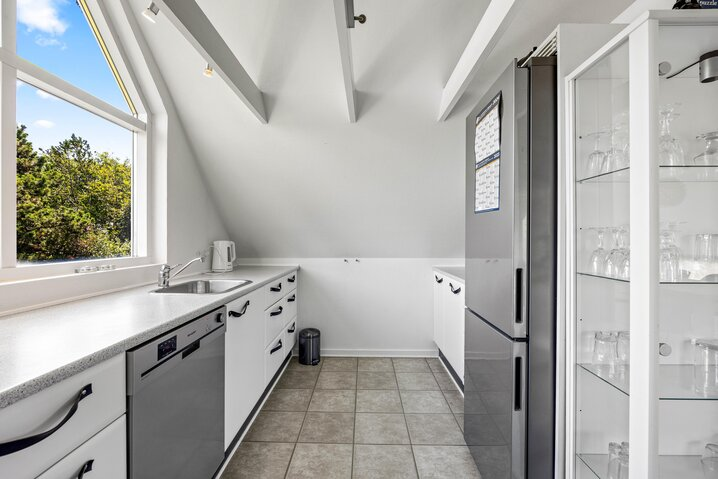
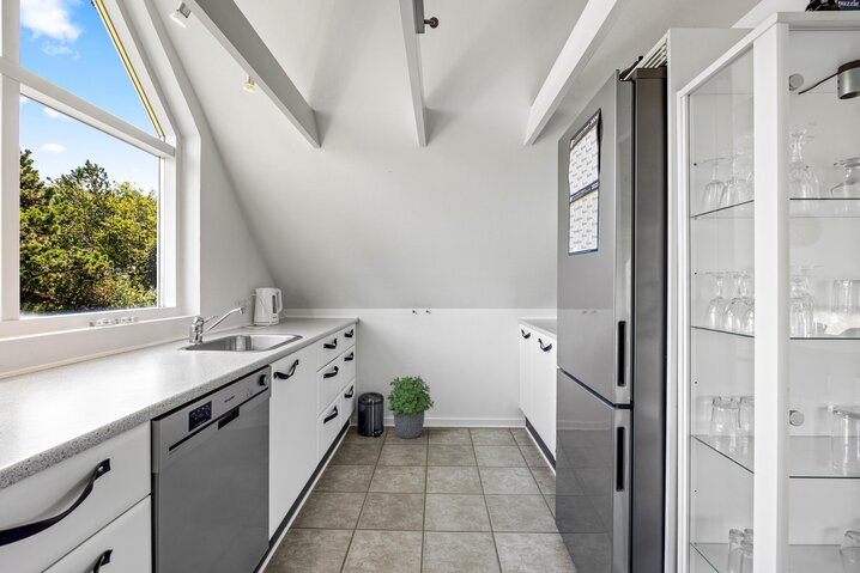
+ potted plant (408, 404)
